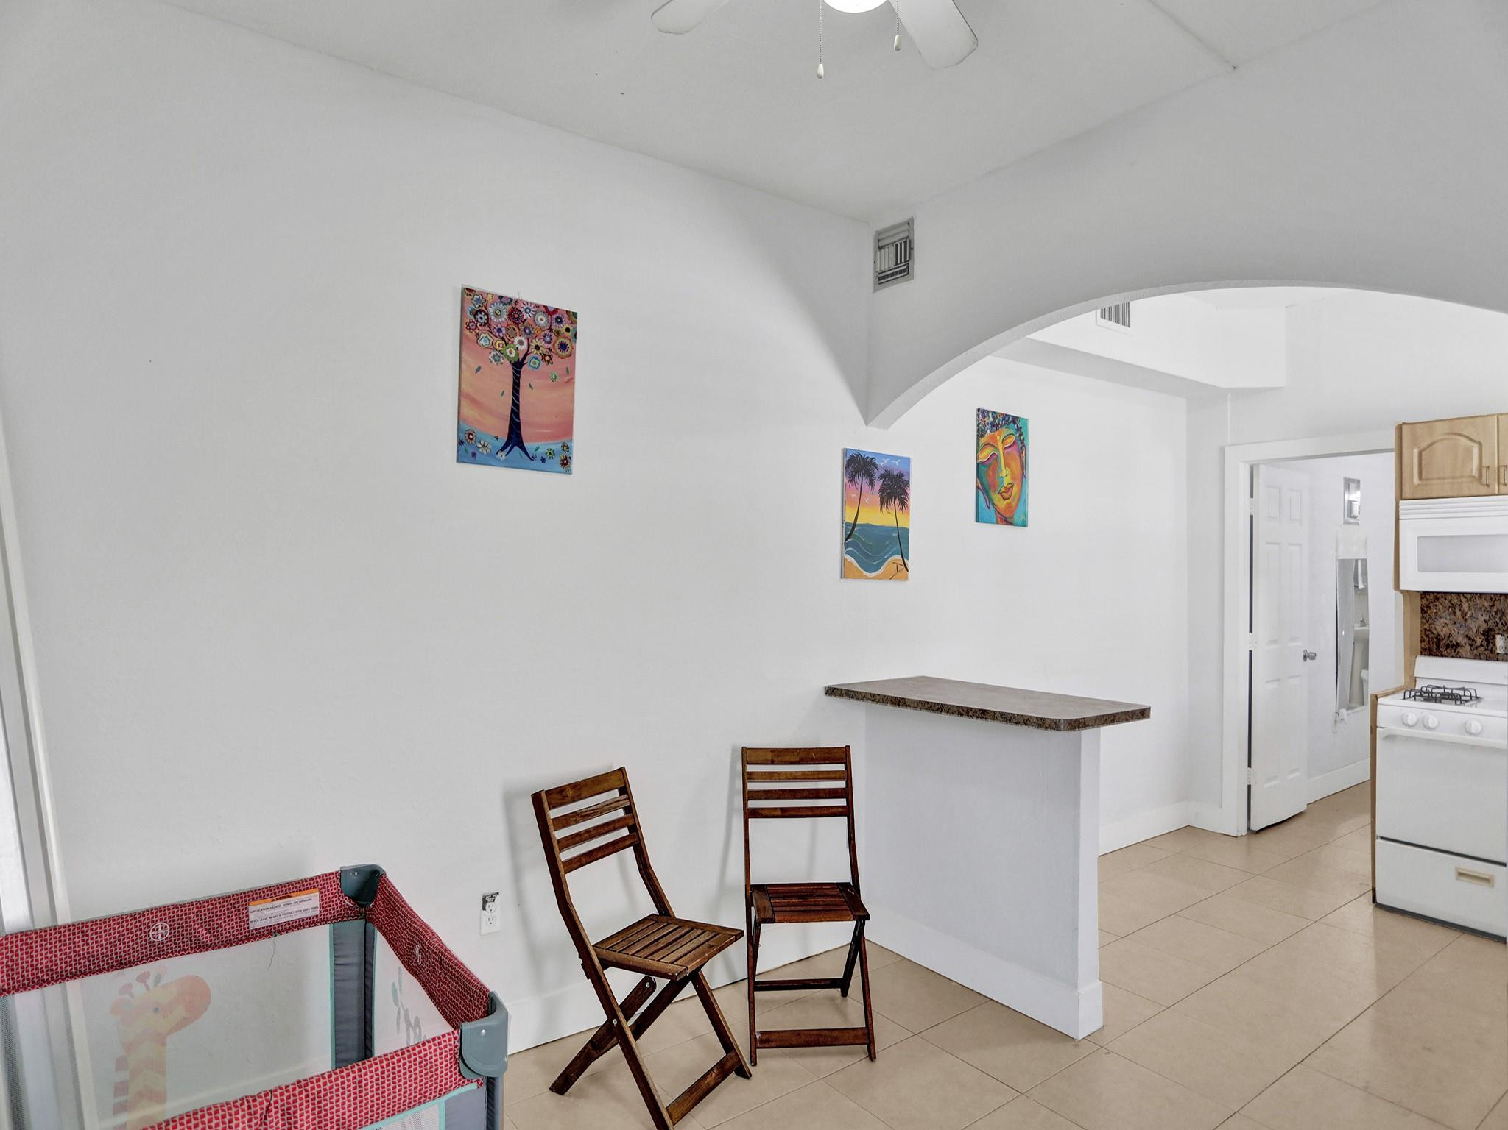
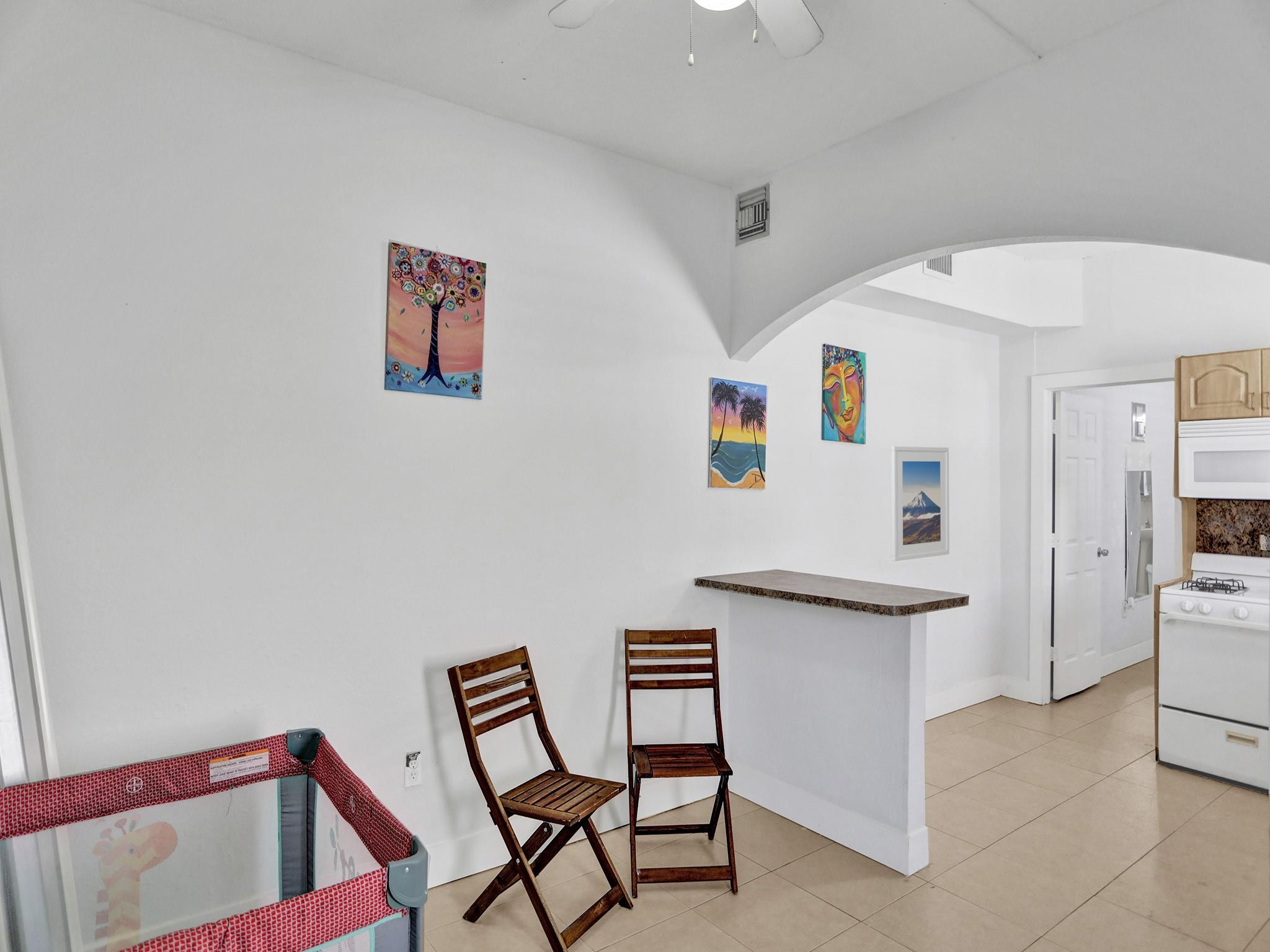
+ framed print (921, 502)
